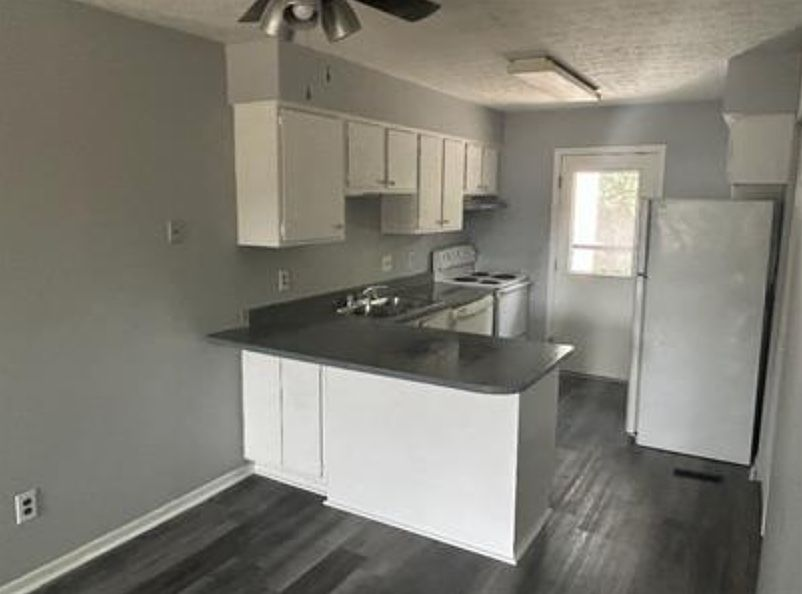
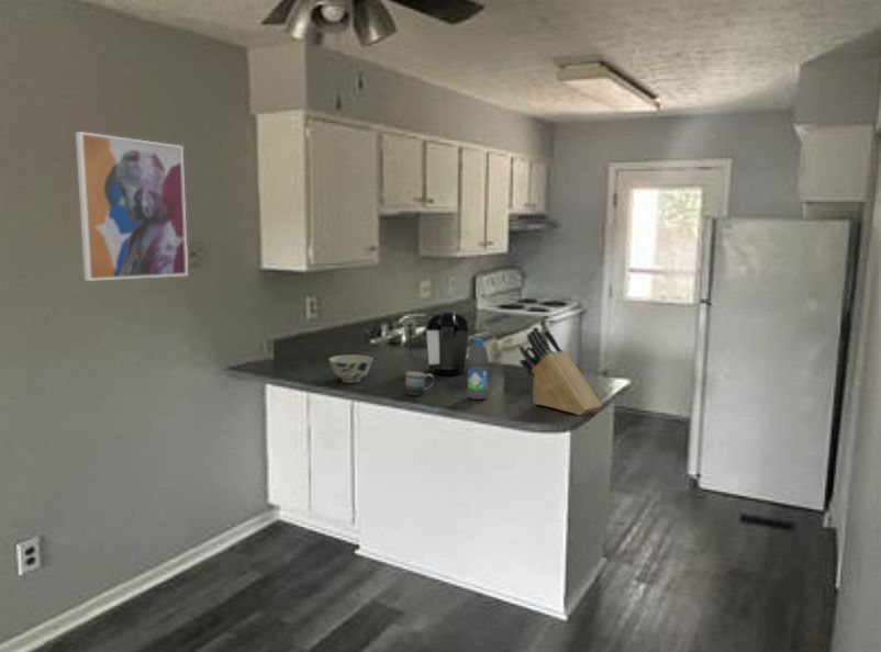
+ wall art (136, 209)
+ knife block (558, 368)
+ mug (419, 383)
+ water bottle (478, 368)
+ coffee maker (435, 340)
+ bowl (350, 369)
